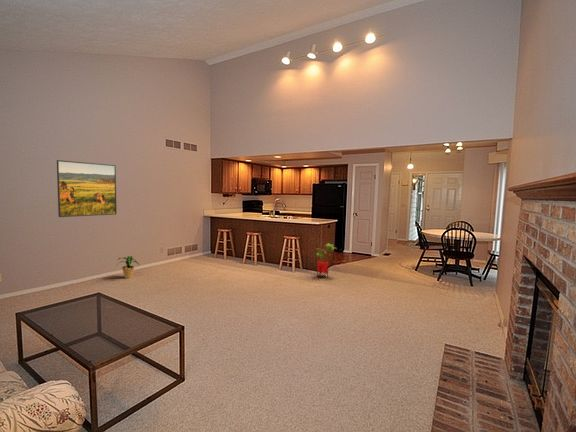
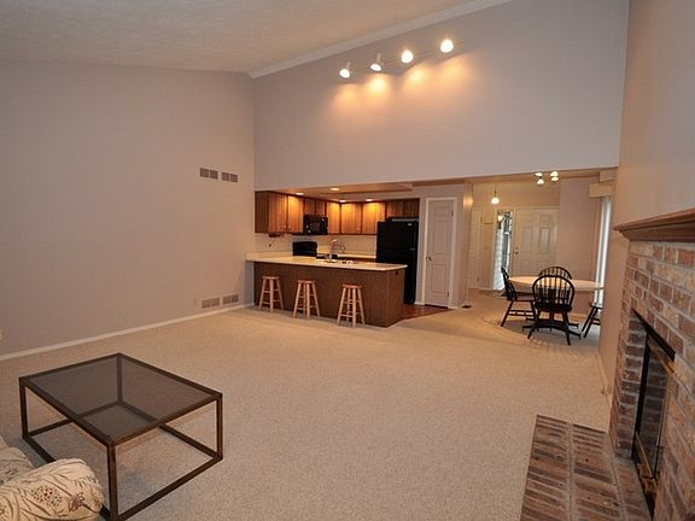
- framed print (89, 189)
- potted plant (128, 267)
- house plant (323, 261)
